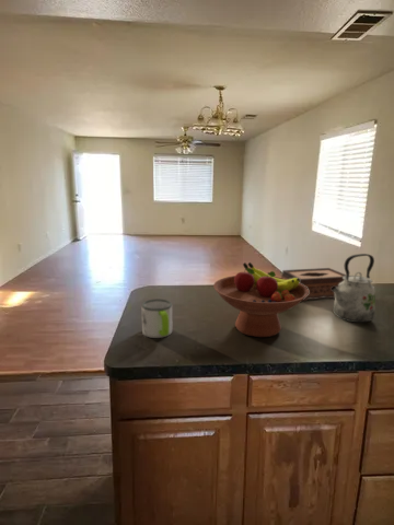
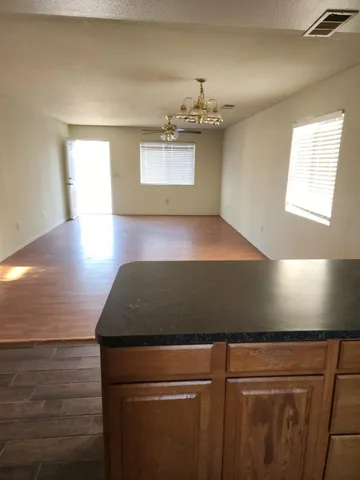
- tissue box (314, 283)
- mug (159, 319)
- fruit bowl (259, 300)
- kettle (350, 288)
